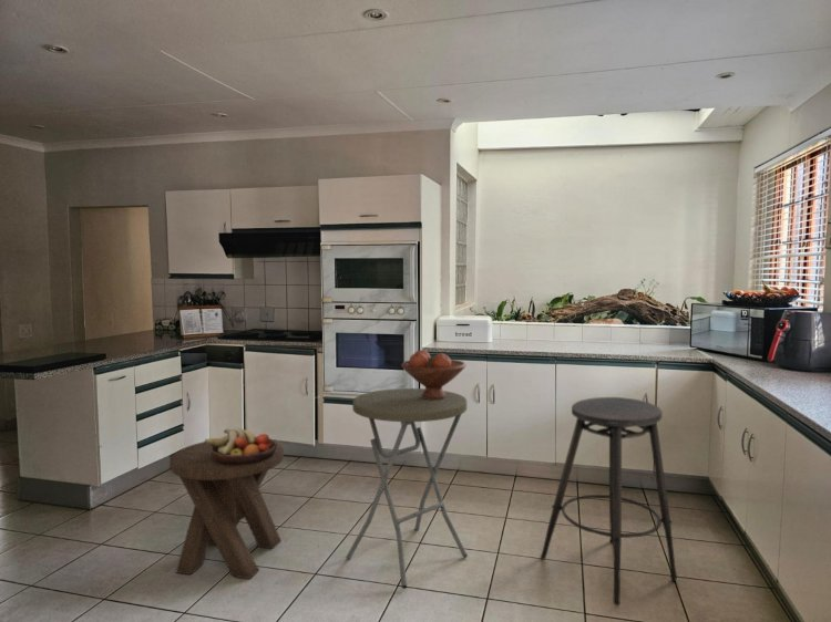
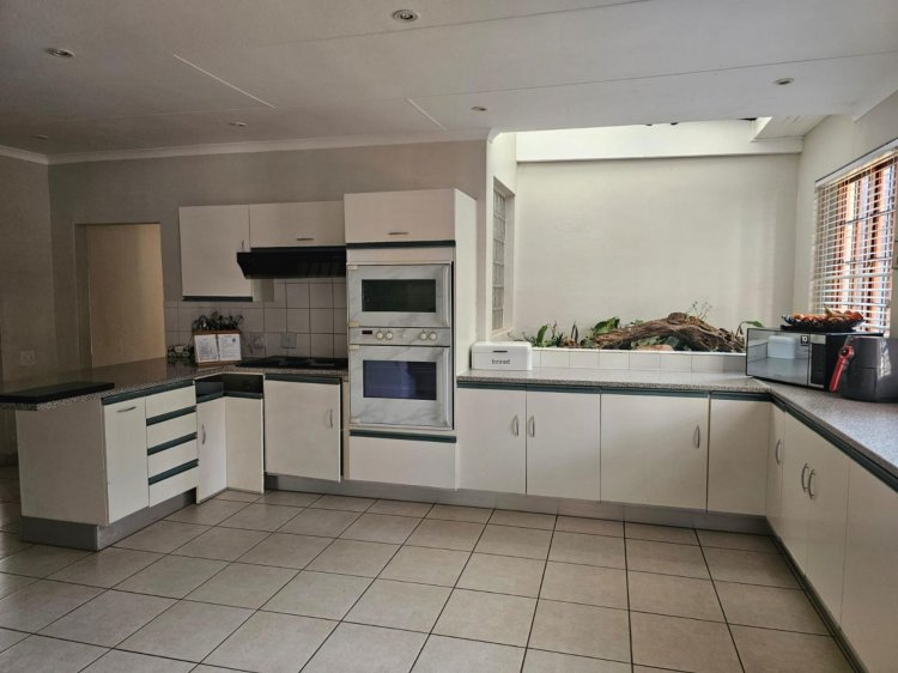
- fruit bowl (243, 443)
- fruit bowl (433, 373)
- music stool (229, 504)
- side table (427, 485)
- stool (609, 486)
